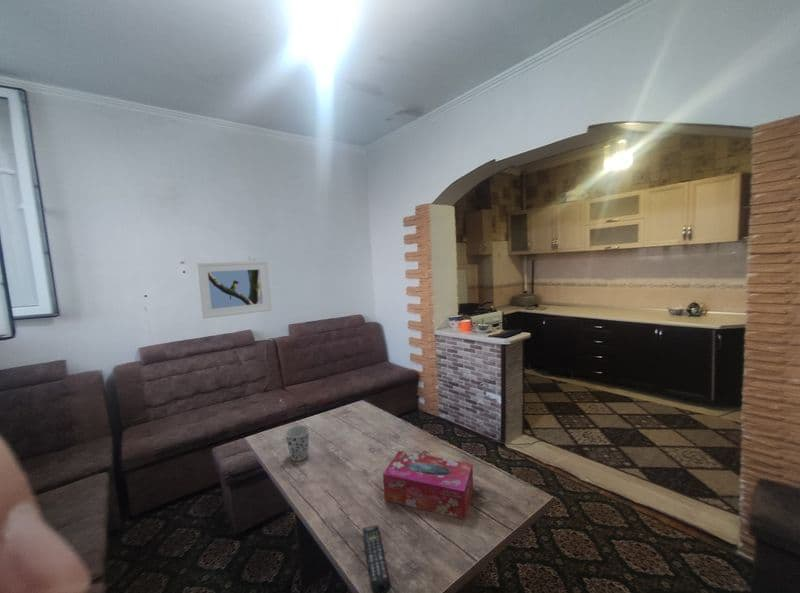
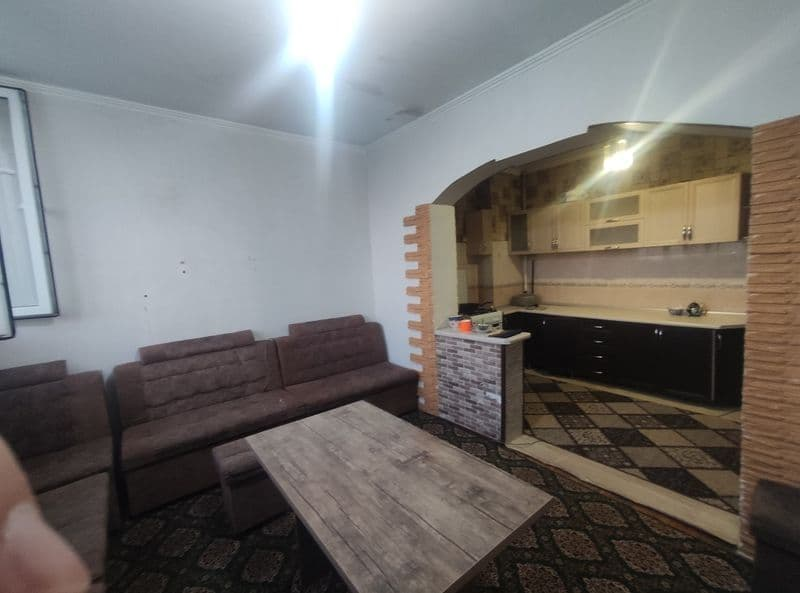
- remote control (375, 554)
- tissue box (428, 481)
- cup (298, 443)
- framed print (236, 288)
